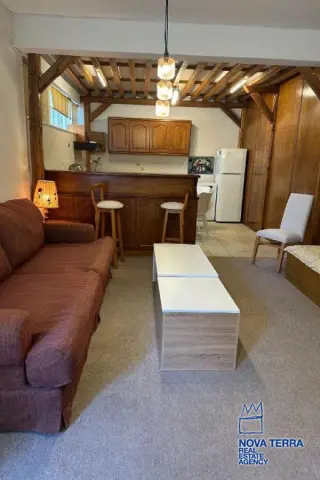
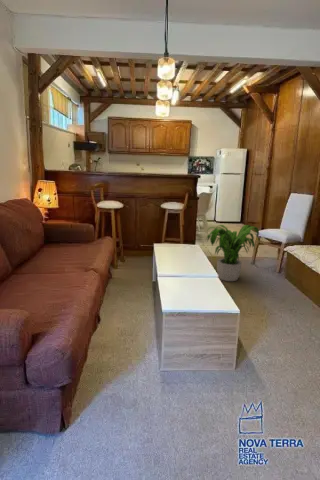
+ potted plant (232, 252)
